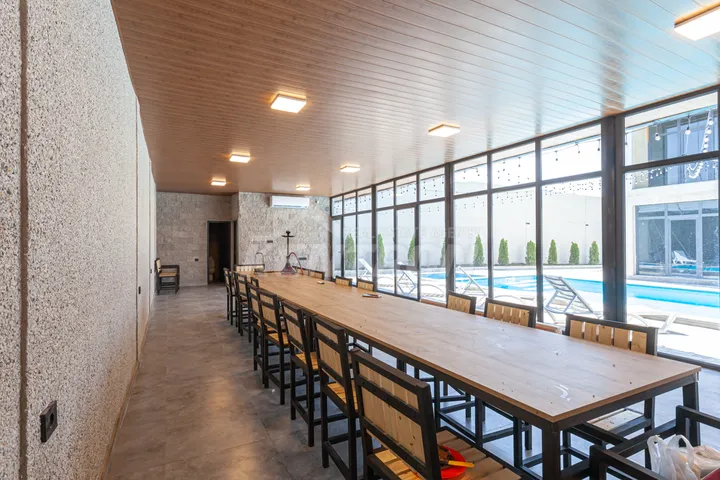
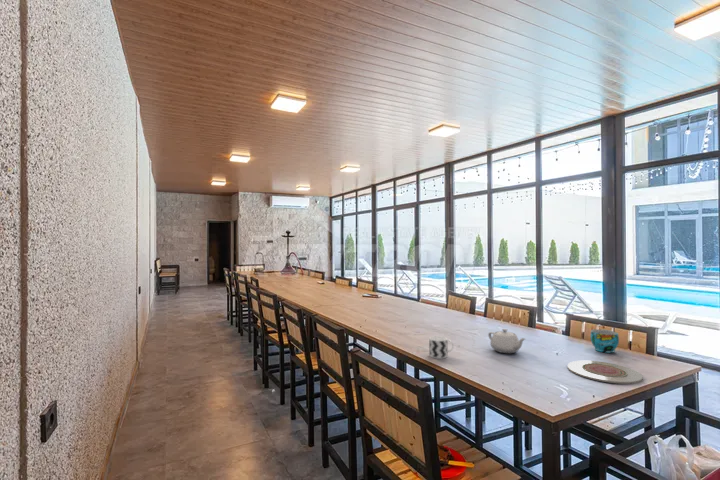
+ cup (604, 340)
+ cup (441, 347)
+ teapot (506, 340)
+ plate (603, 370)
